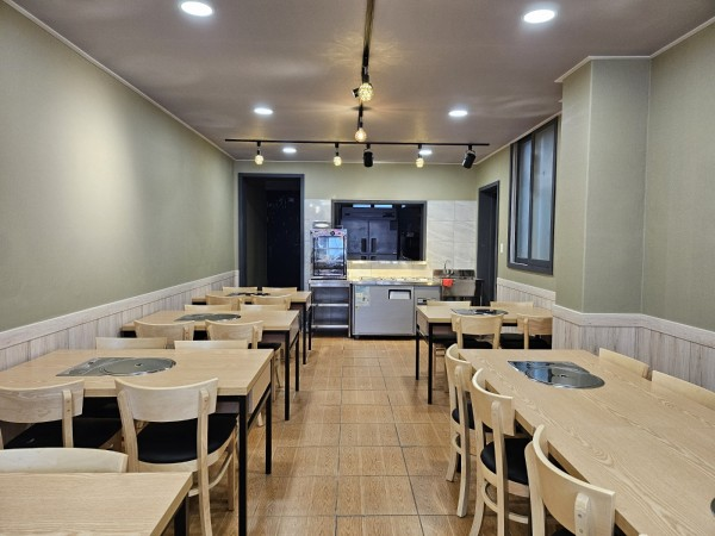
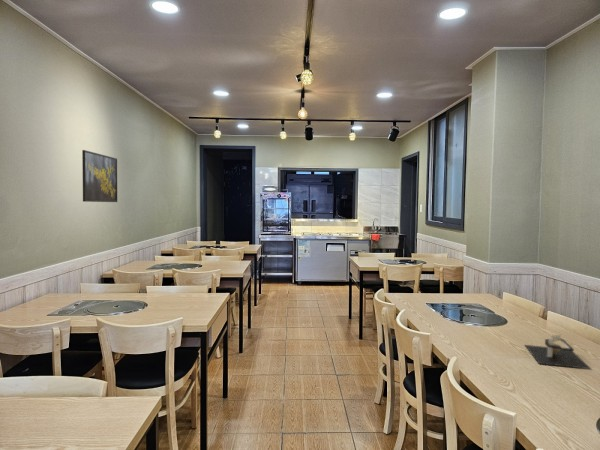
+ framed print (101, 178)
+ napkin holder (555, 347)
